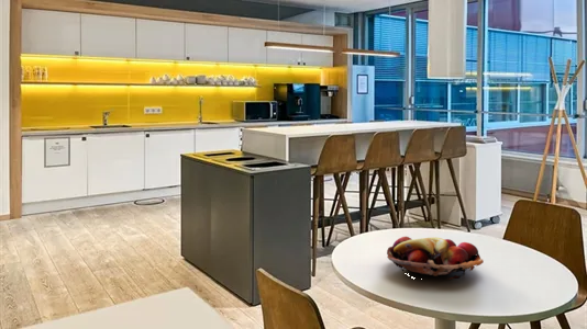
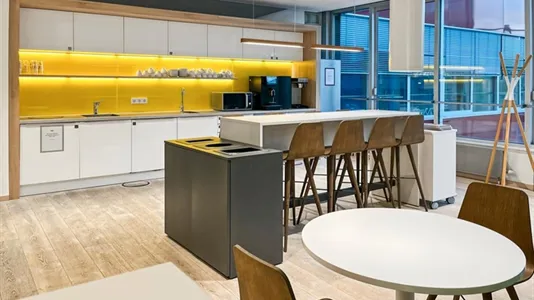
- fruit basket (433, 254)
